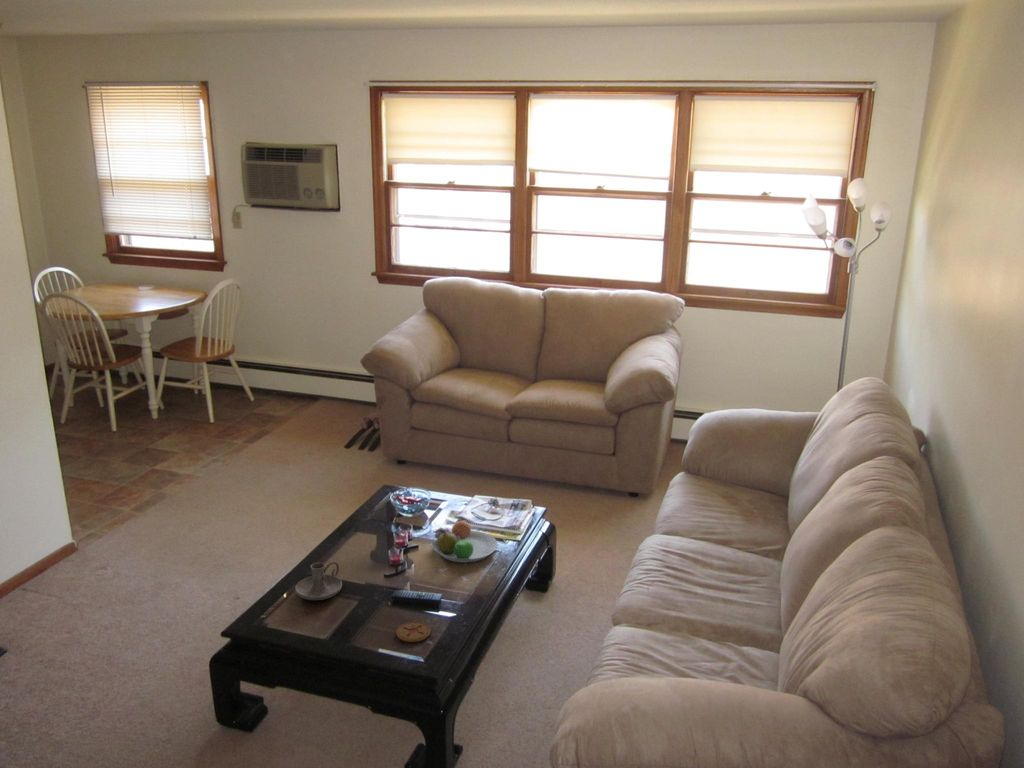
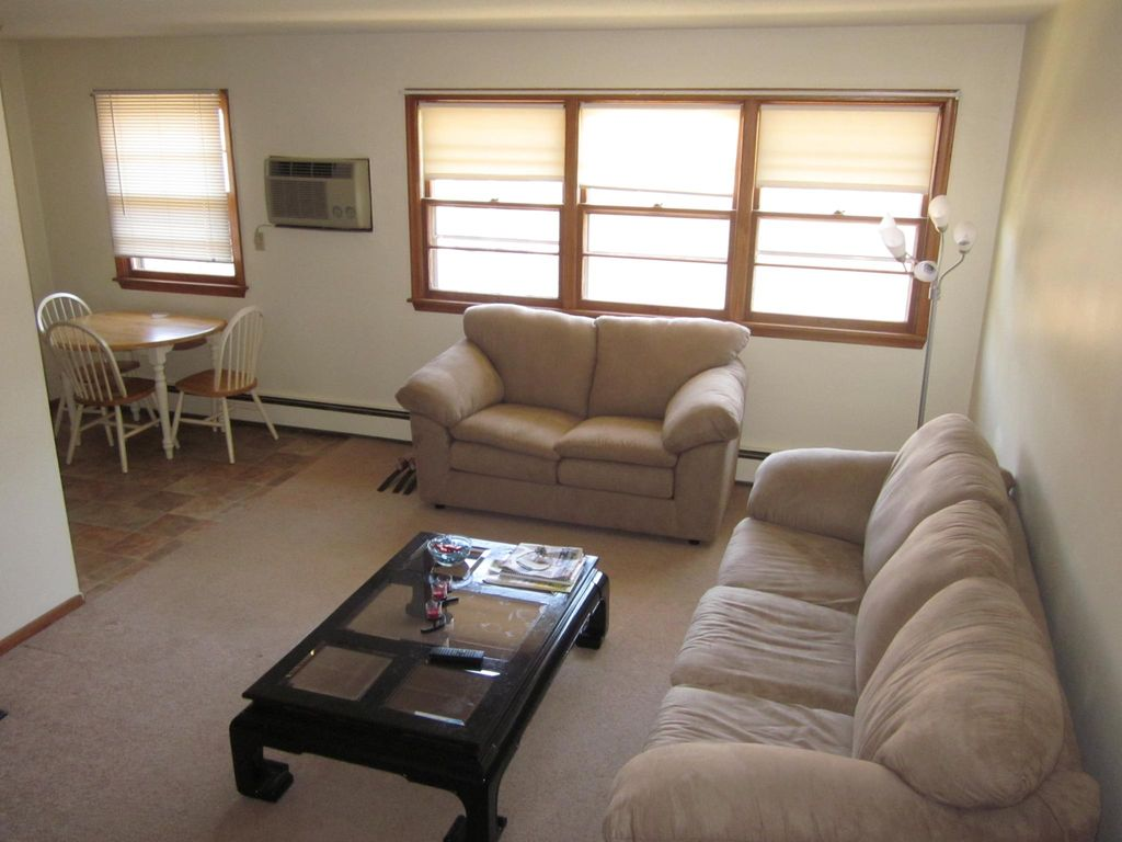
- fruit bowl (463, 539)
- candle holder (321, 576)
- coaster (413, 631)
